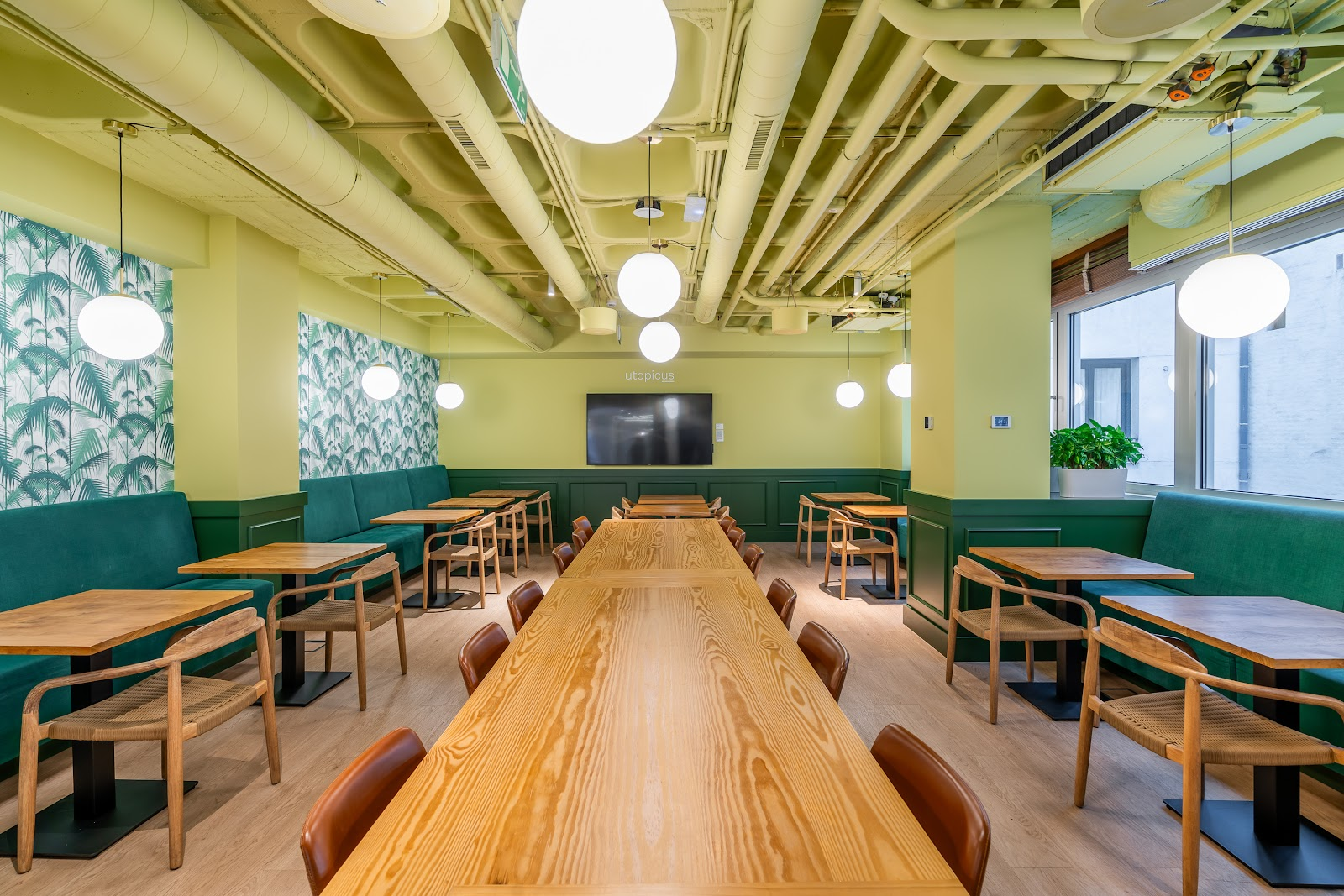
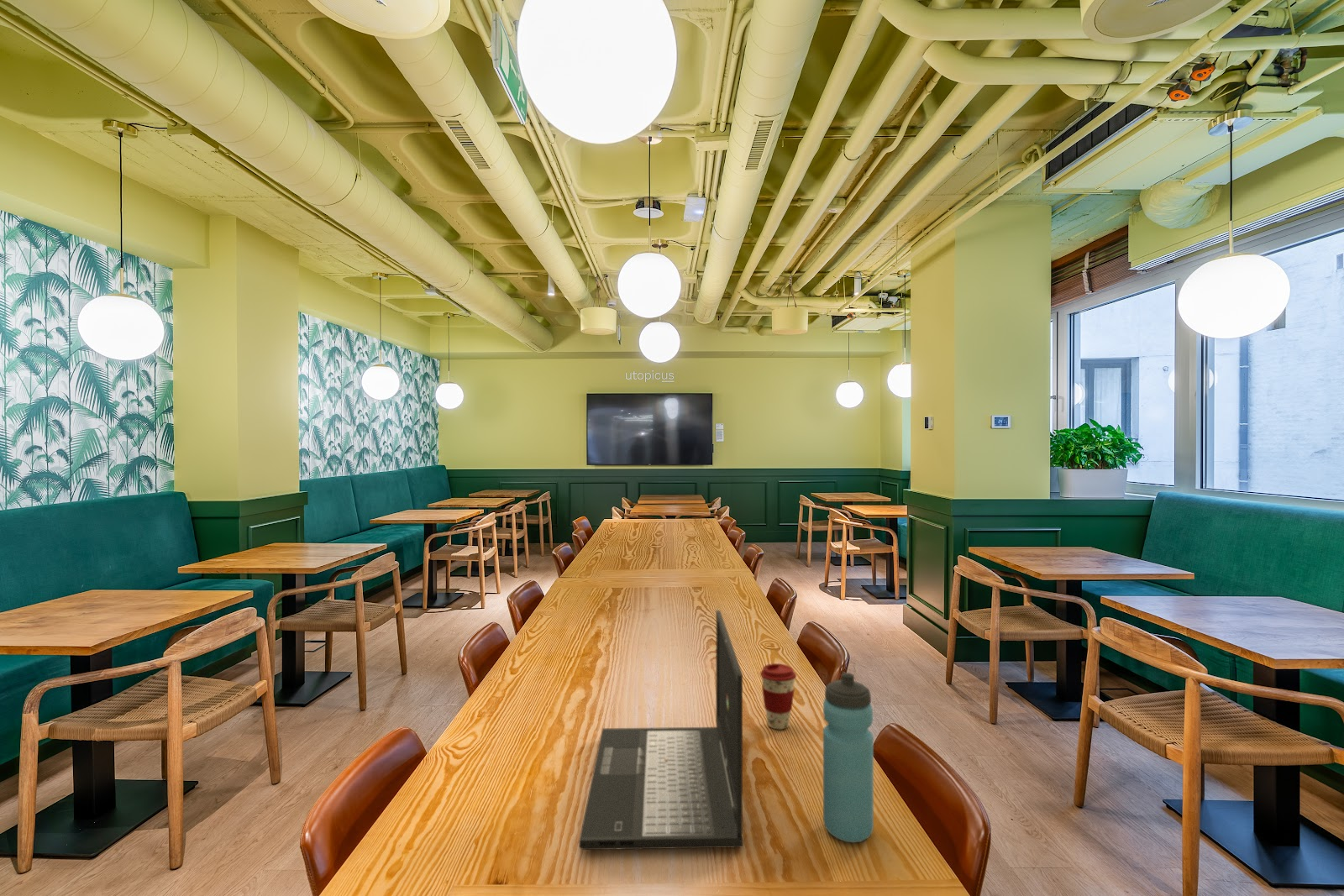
+ coffee cup (778, 696)
+ laptop (661, 728)
+ water bottle (848, 752)
